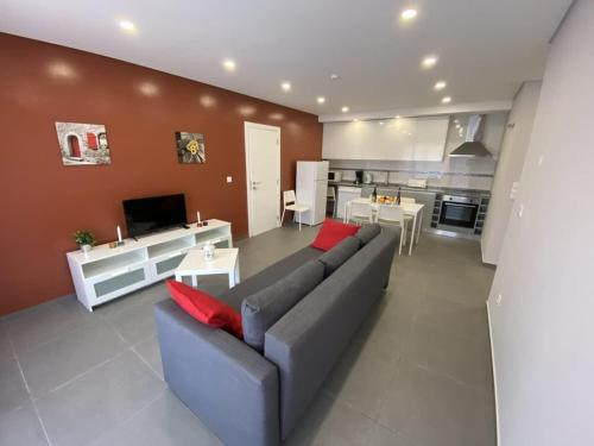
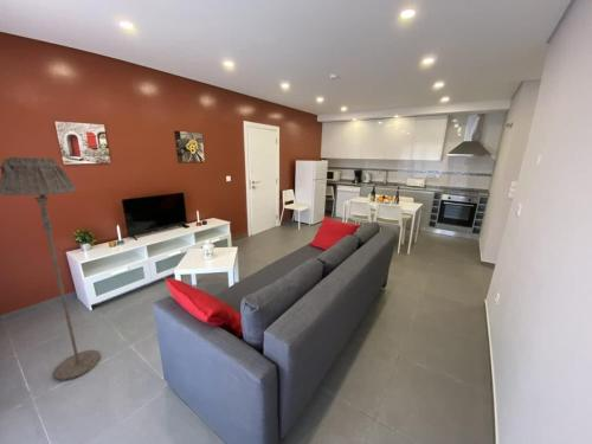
+ floor lamp (57, 271)
